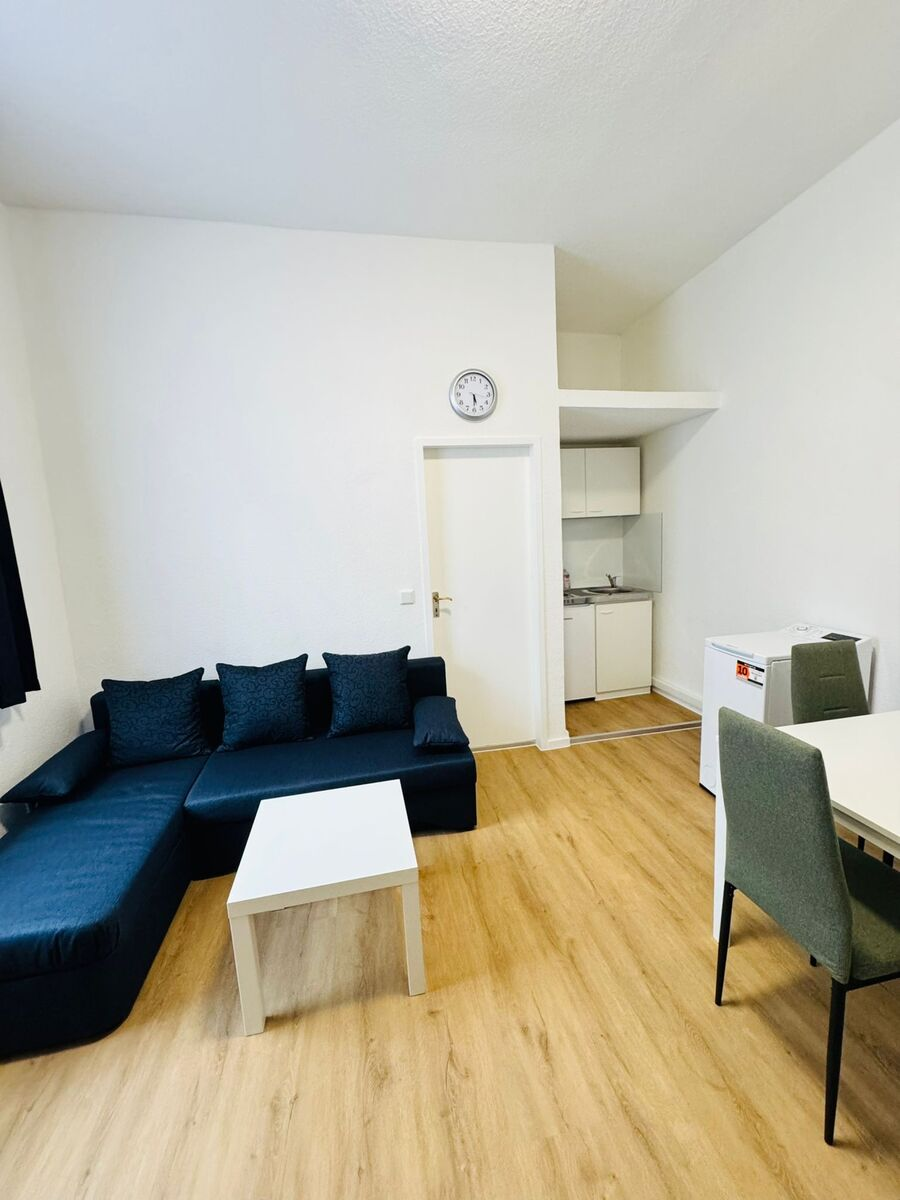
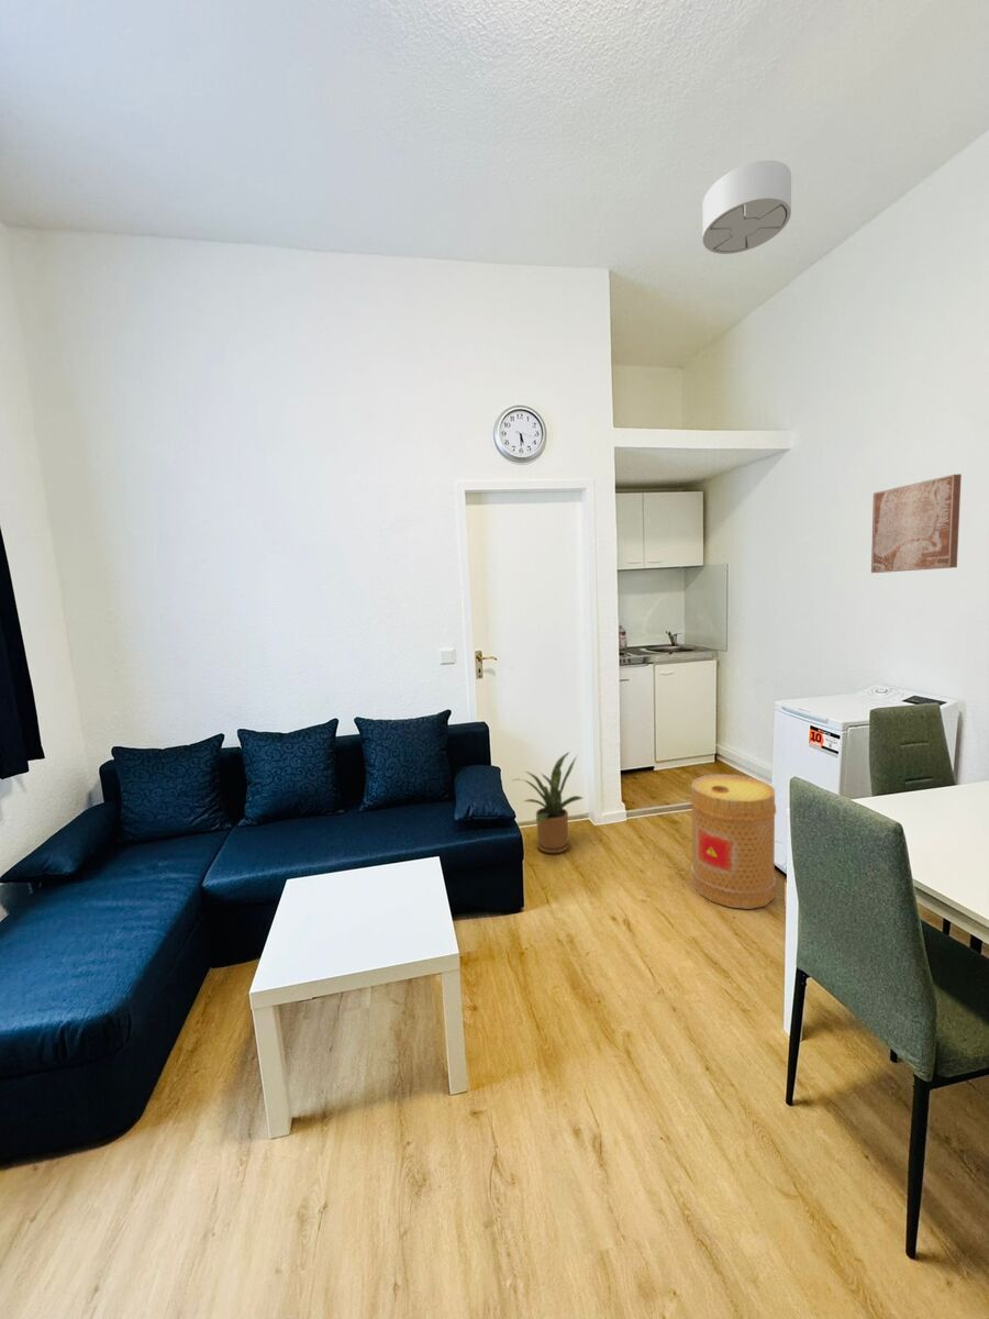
+ ceiling light (745, 210)
+ wall art (912, 528)
+ house plant (547, 801)
+ basket (732, 838)
